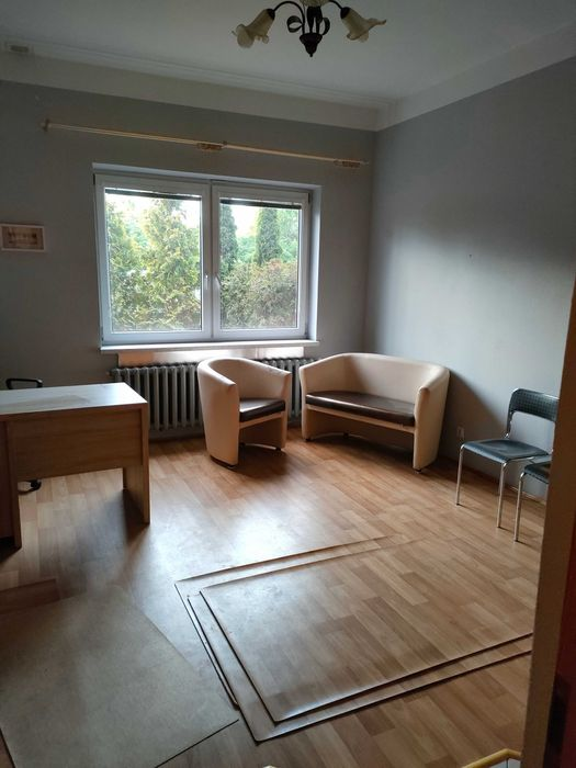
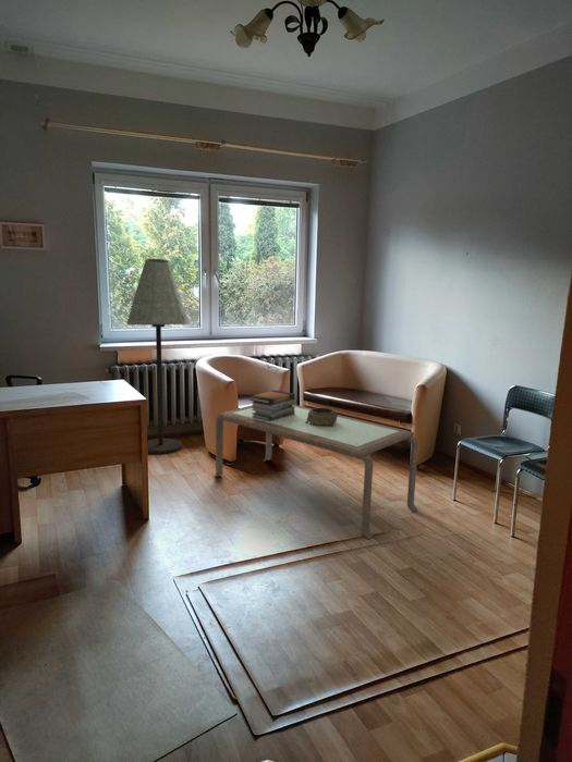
+ floor lamp (158, 356)
+ decorative bowl (322, 416)
+ book stack (272, 405)
+ coffee table (314, 445)
